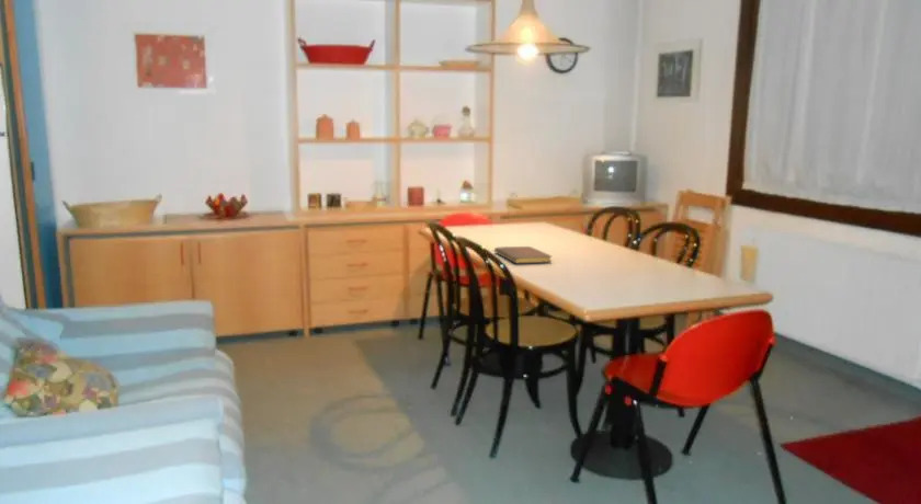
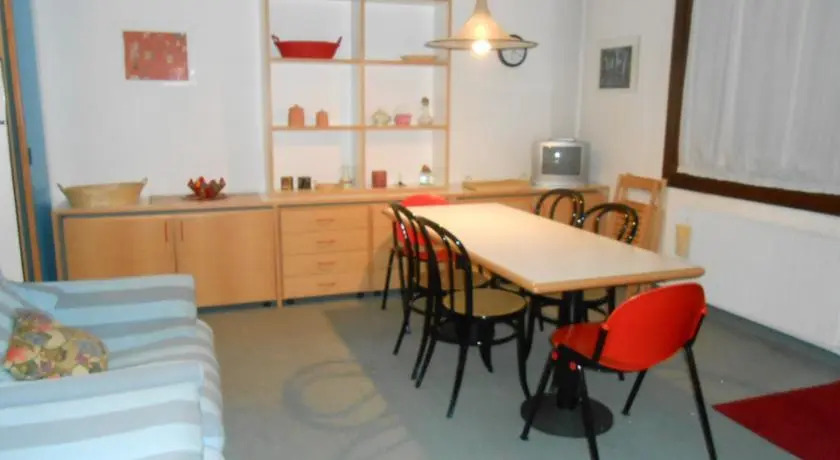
- notebook (522, 254)
